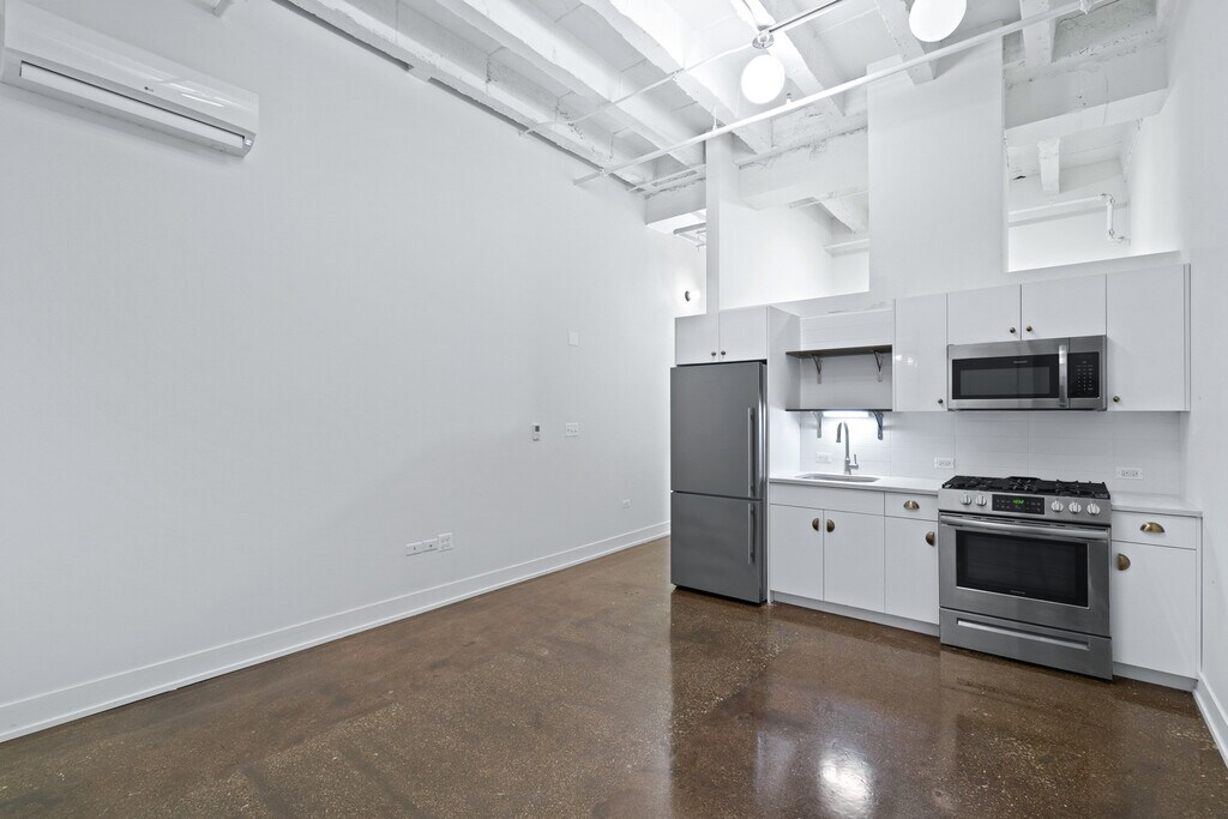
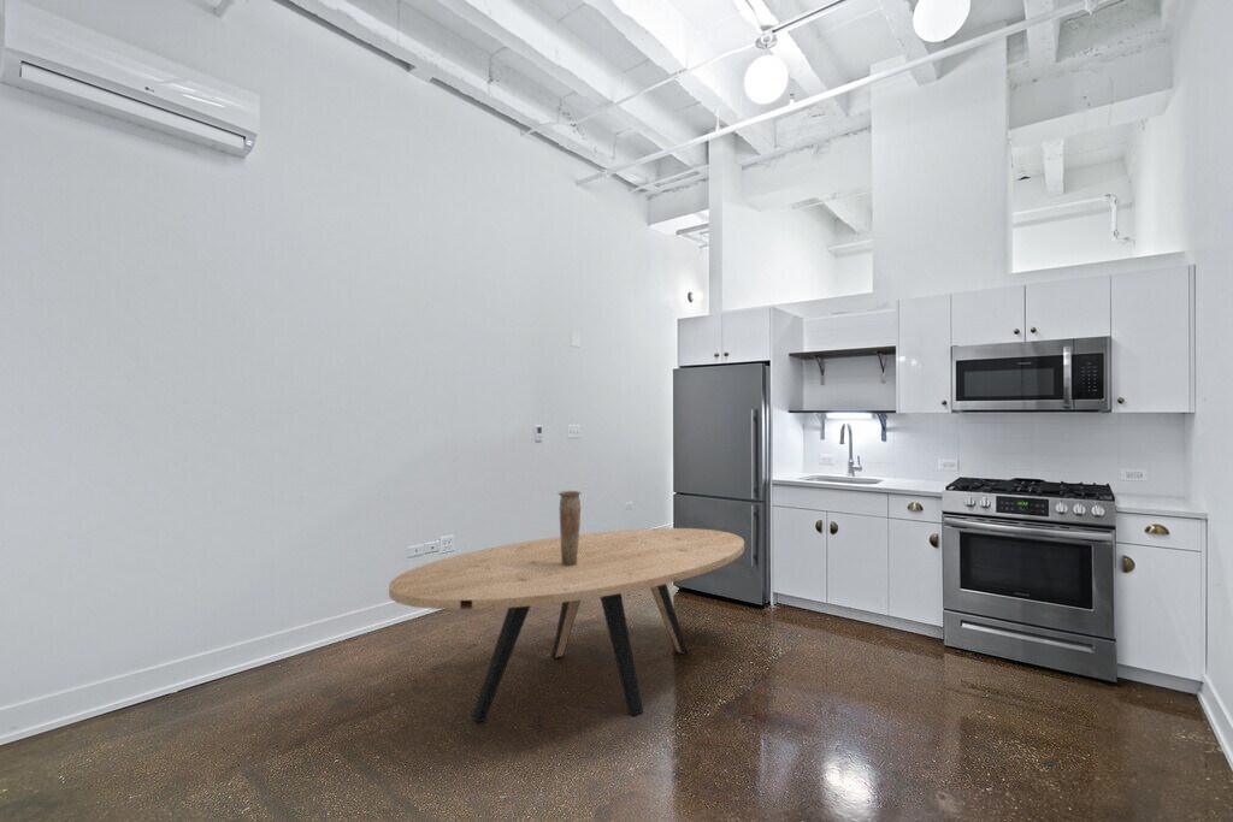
+ dining table (604, 615)
+ vase (570, 527)
